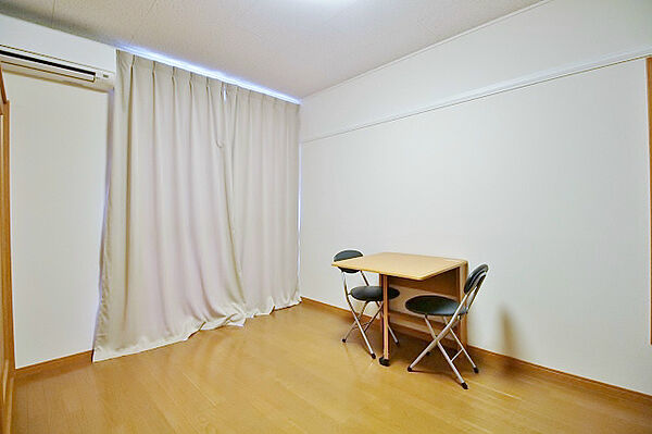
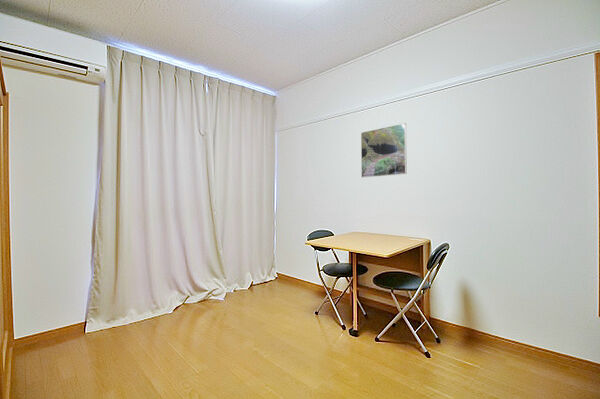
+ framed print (382, 152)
